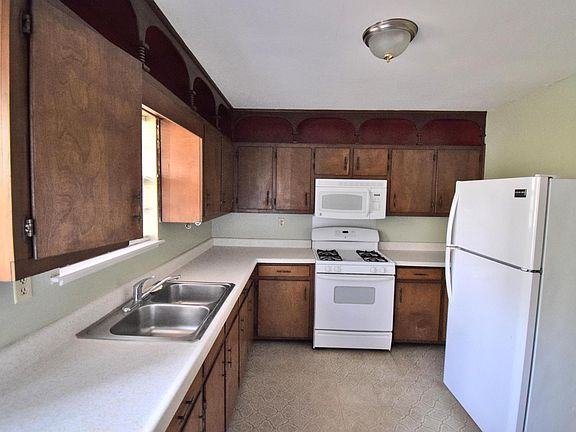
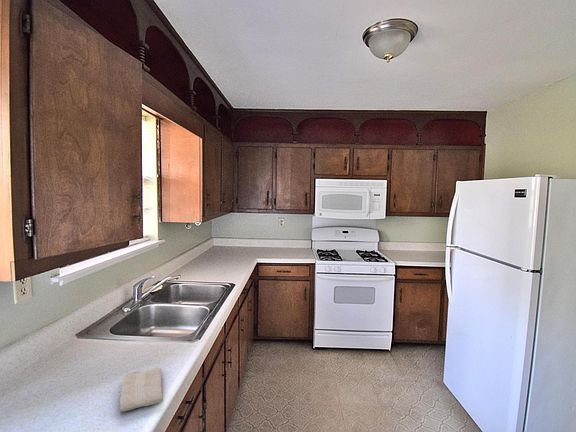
+ washcloth (142, 386)
